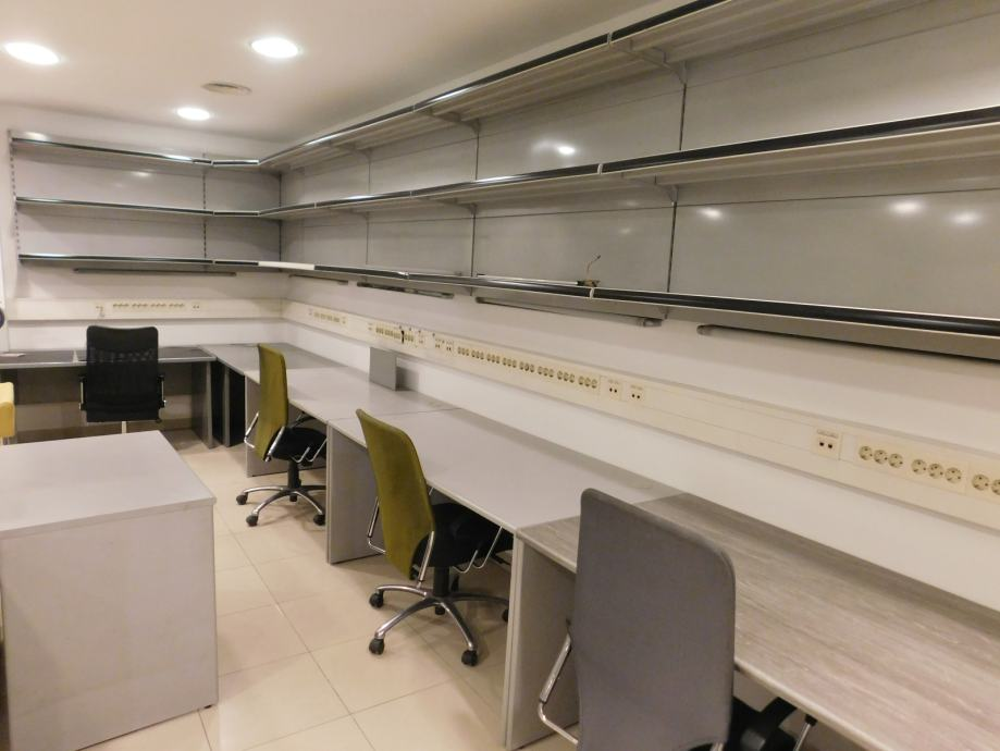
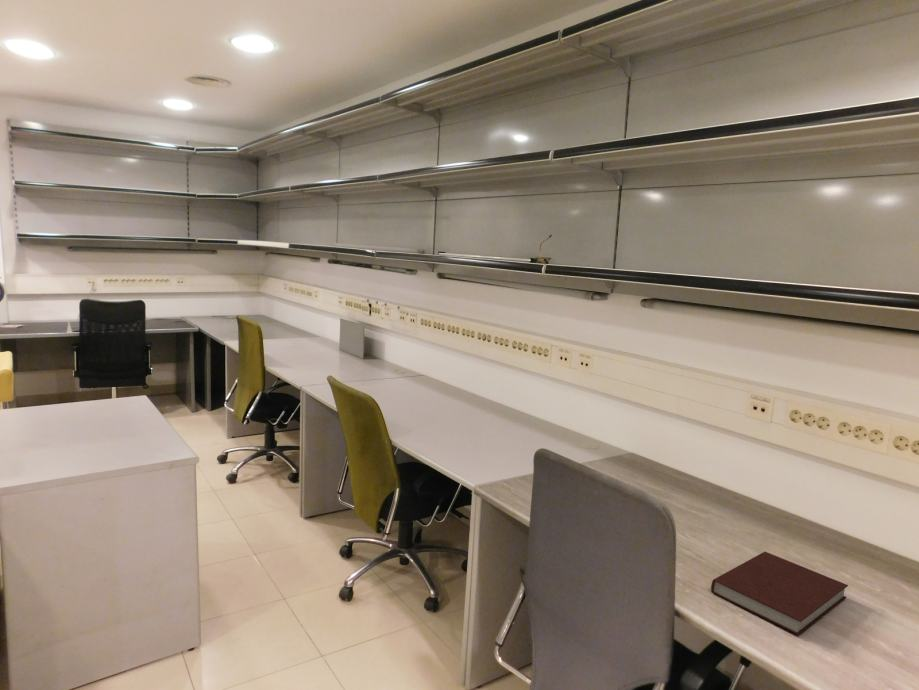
+ notebook (779, 588)
